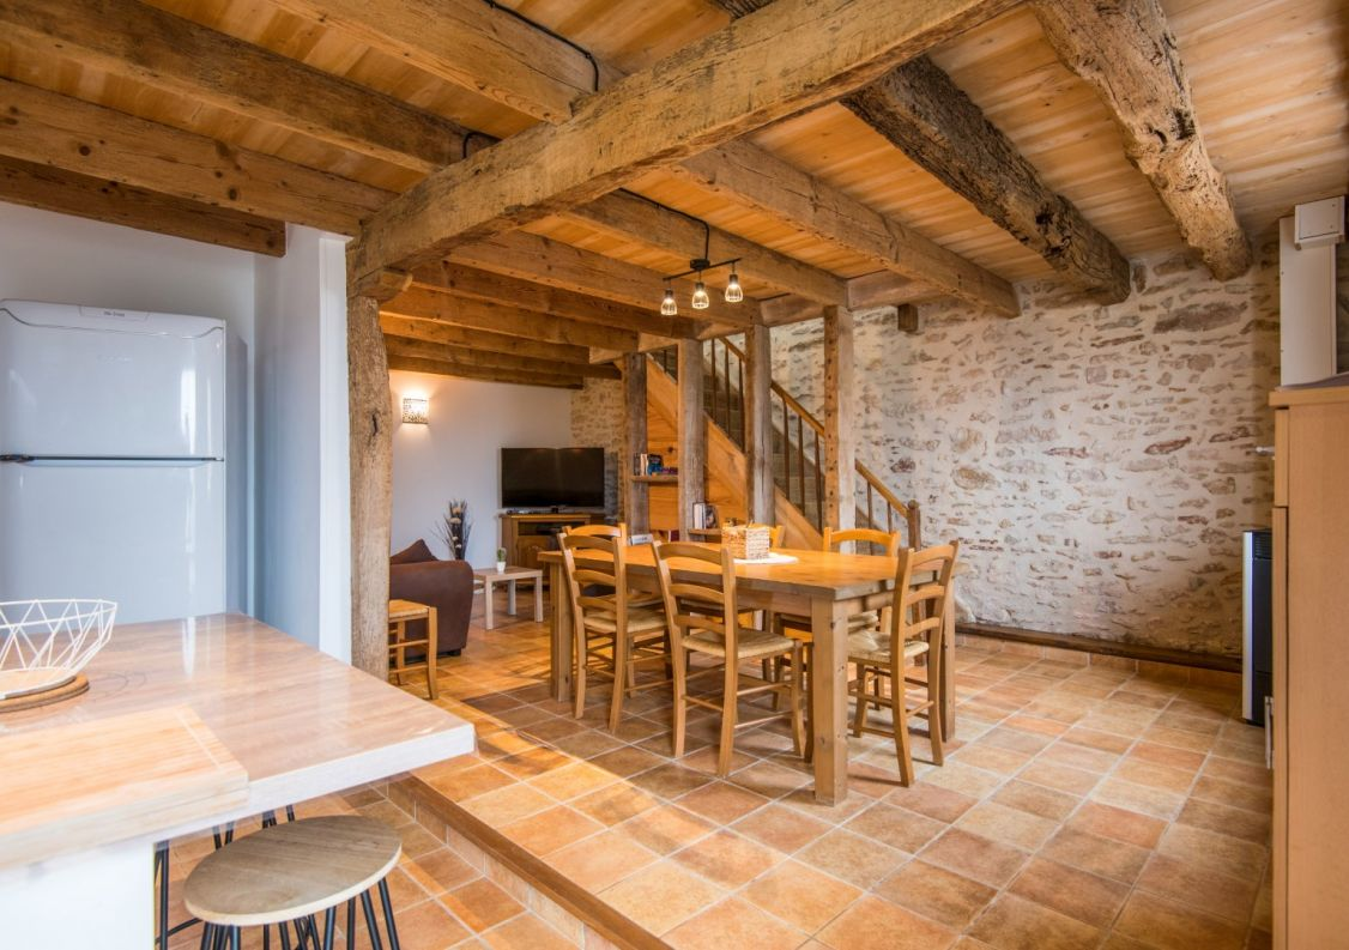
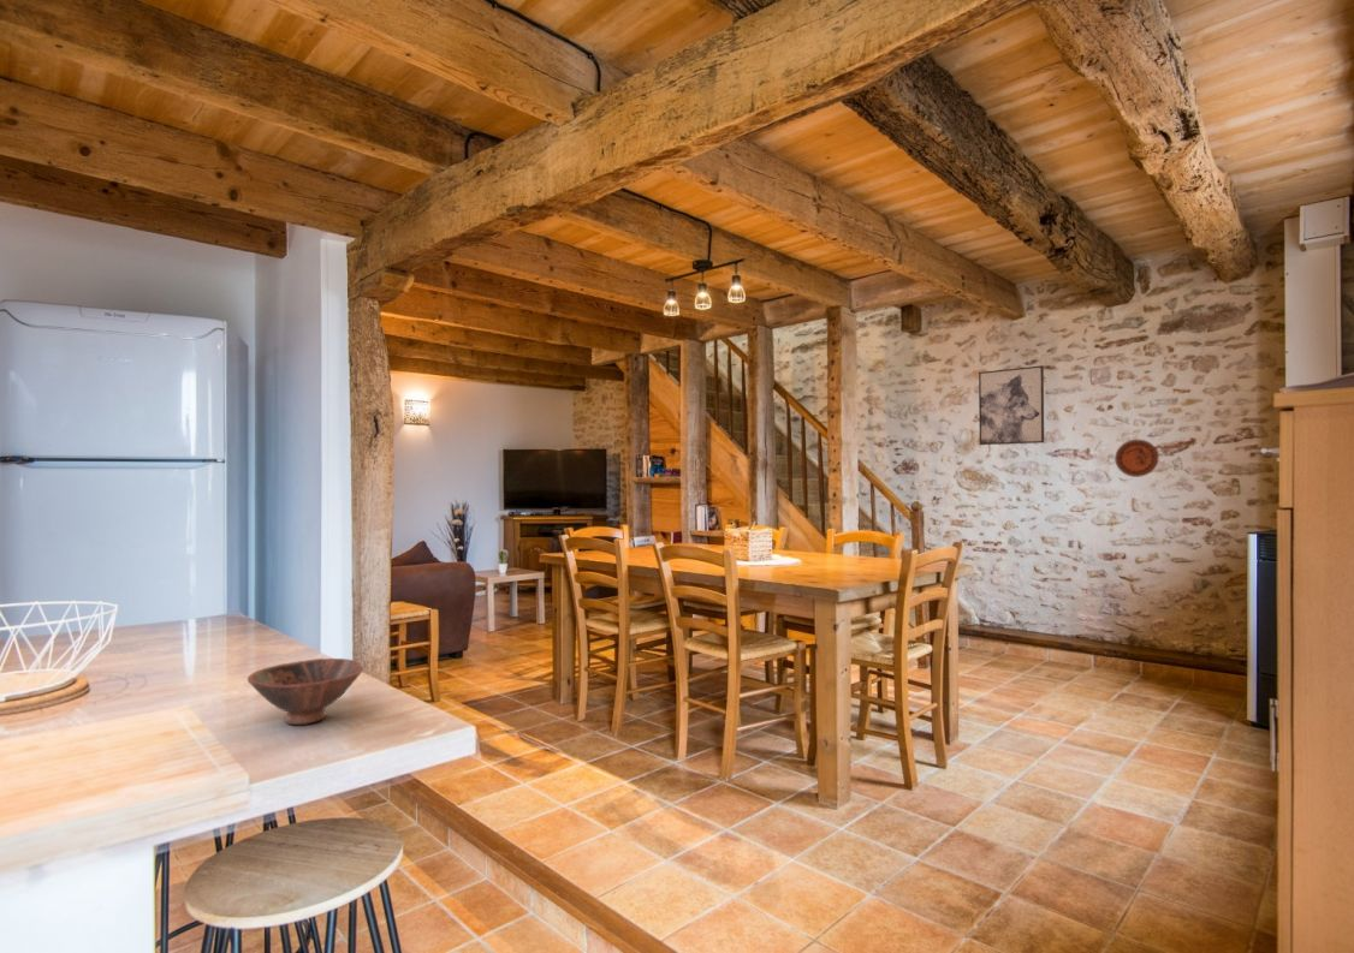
+ decorative plate (1136, 458)
+ wall art (1010, 406)
+ bowl (307, 695)
